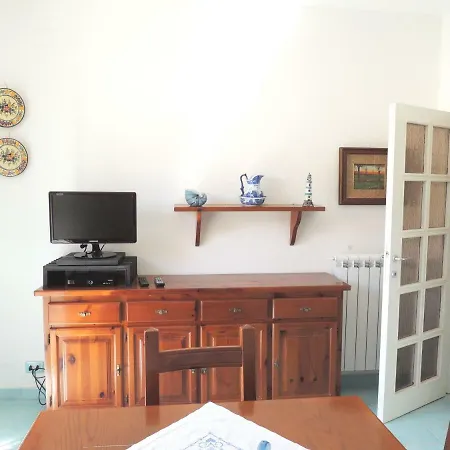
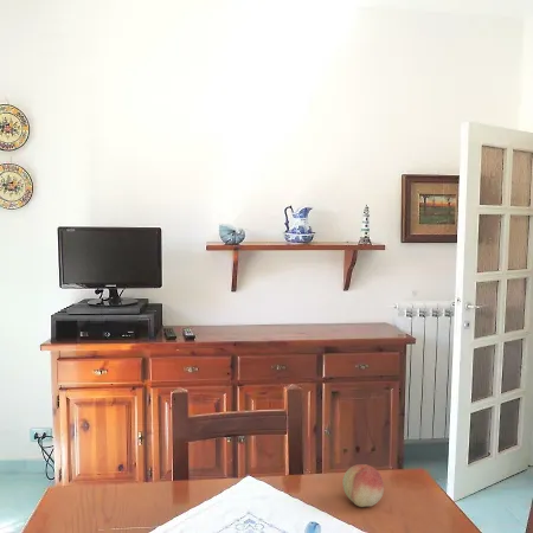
+ fruit (361, 484)
